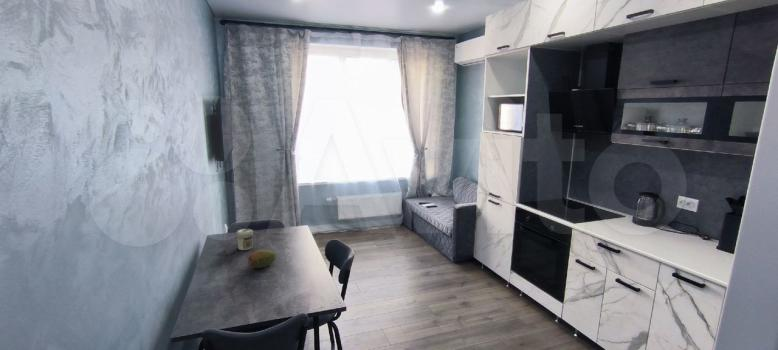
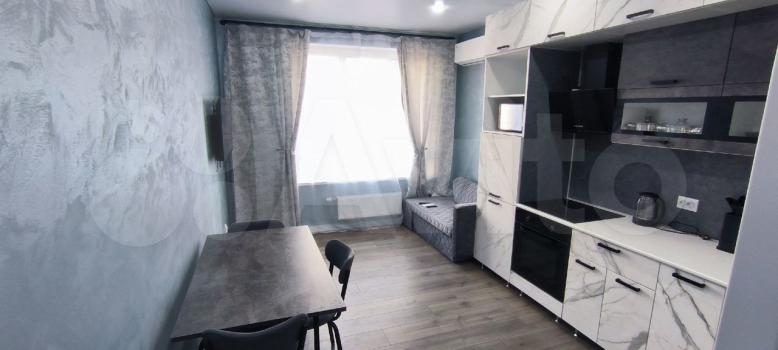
- fruit (262, 258)
- jar (245, 239)
